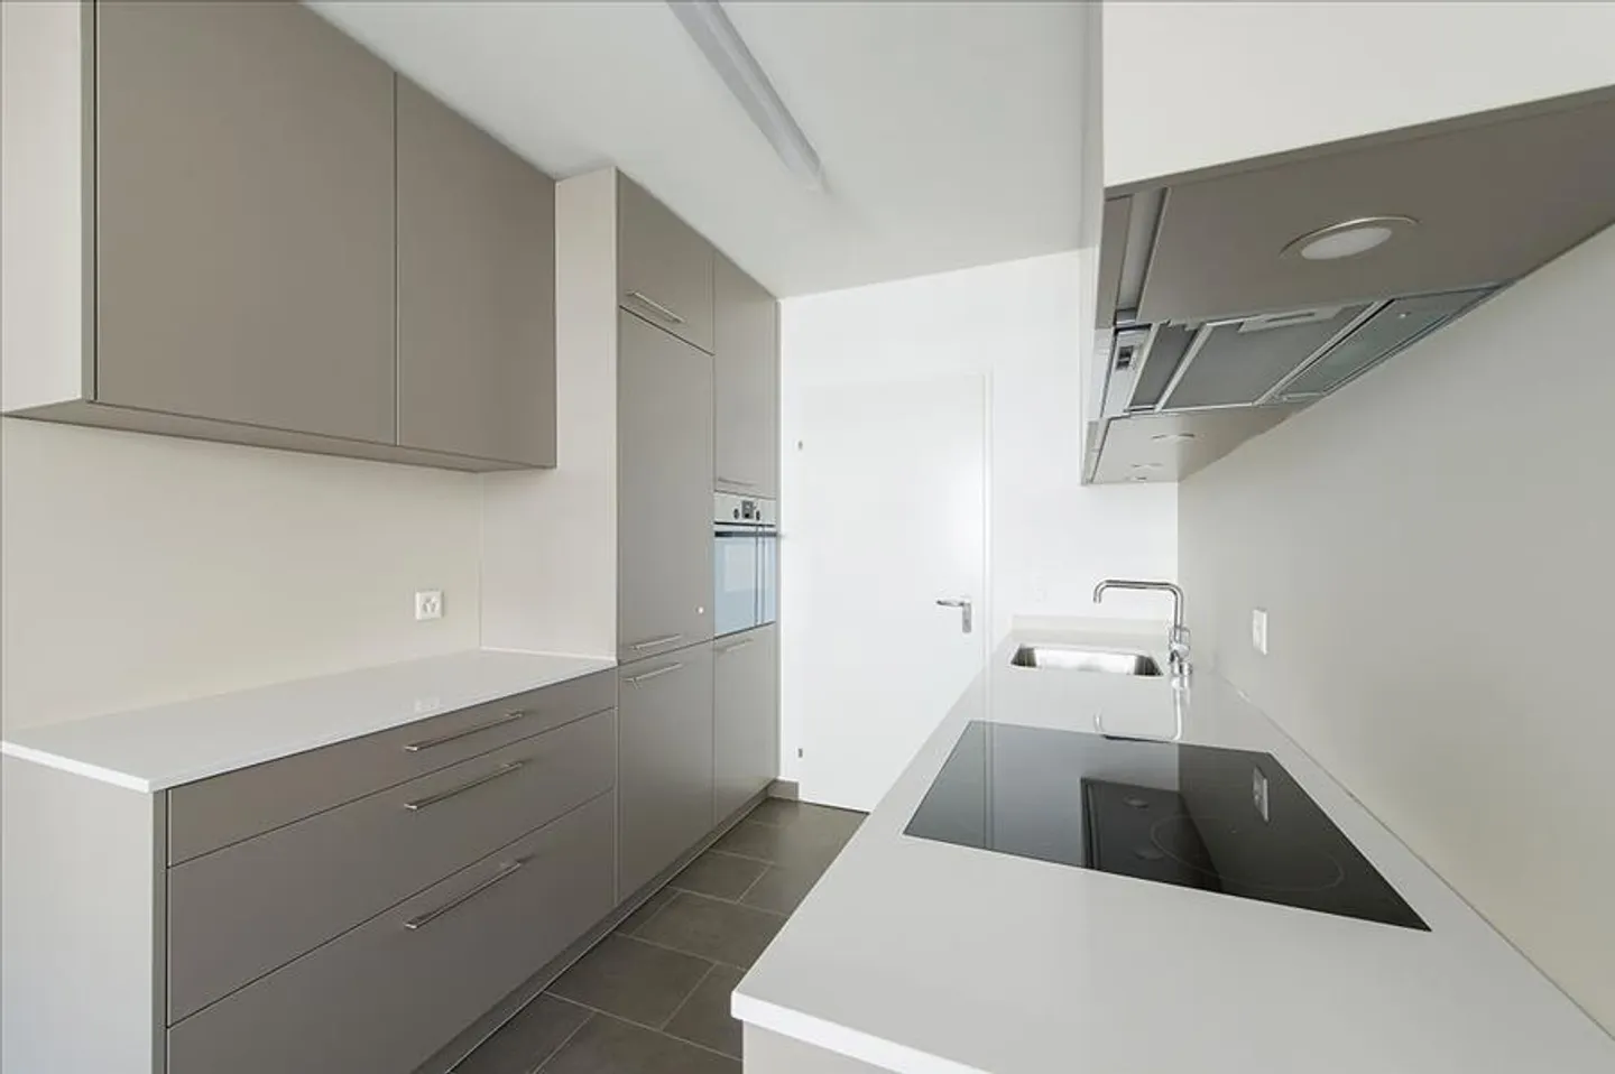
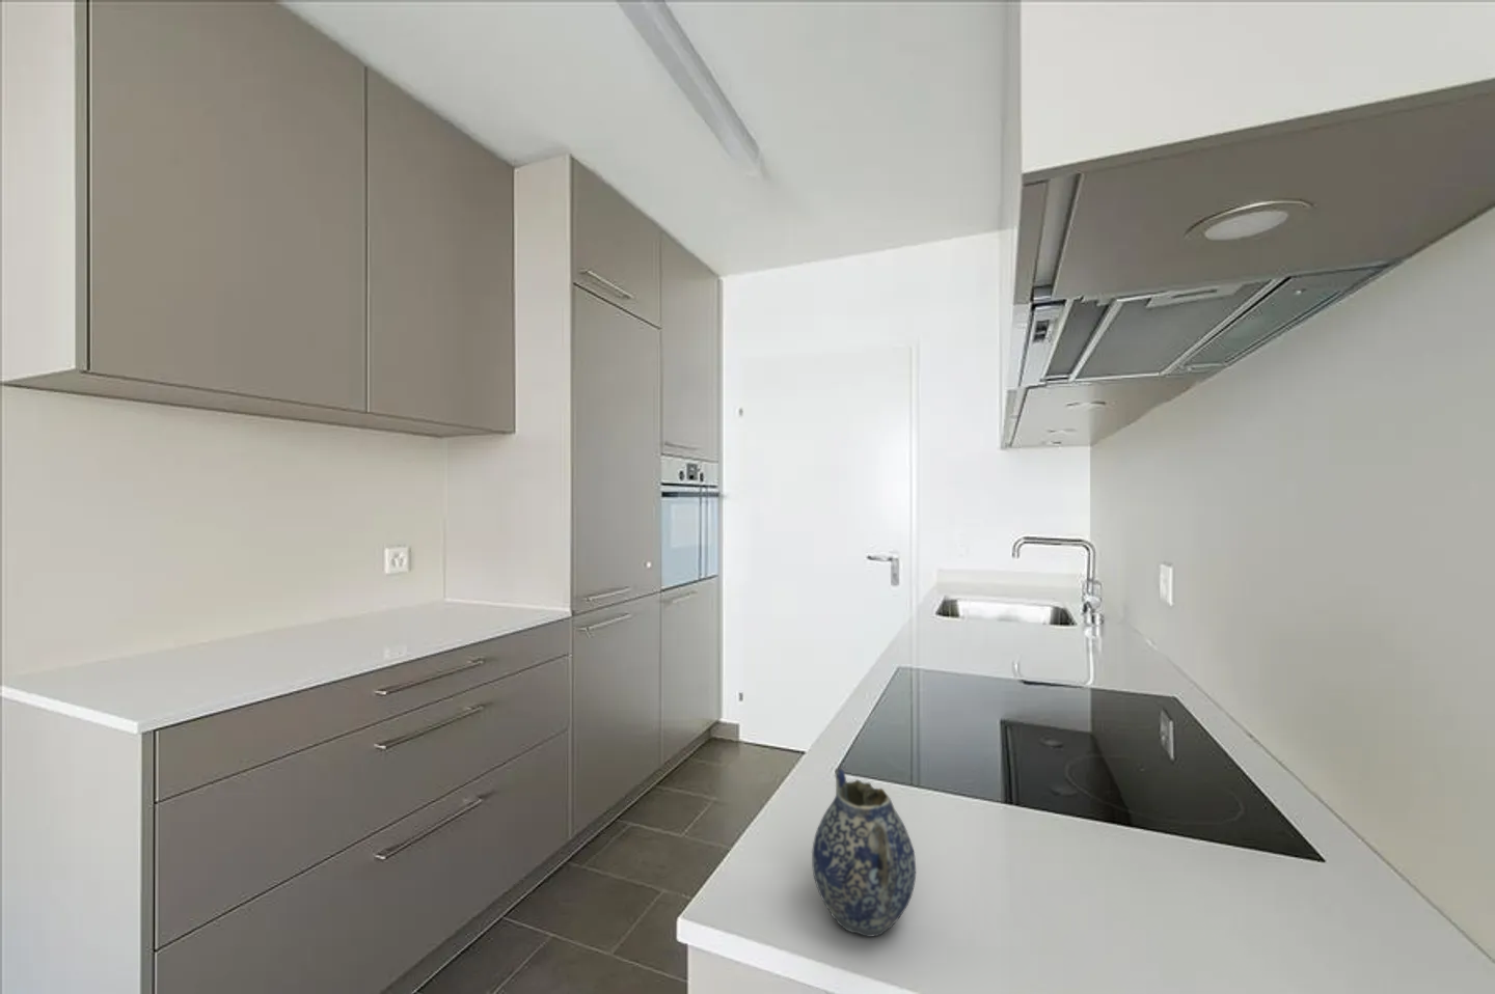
+ teapot (860, 848)
